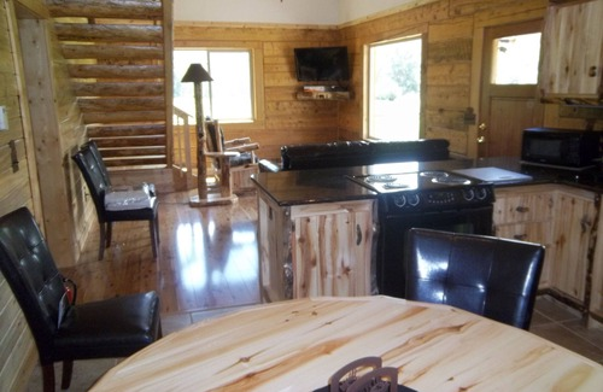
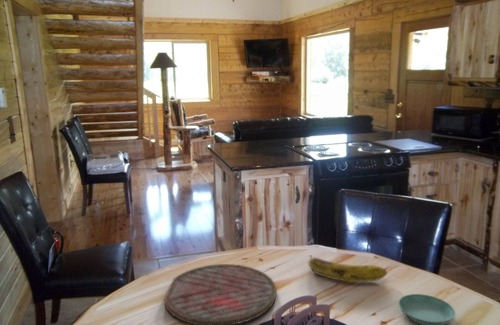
+ fruit (345, 265)
+ cutting board (220, 291)
+ saucer (425, 311)
